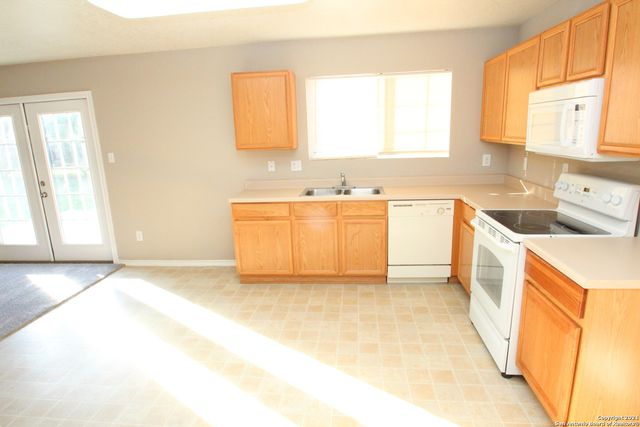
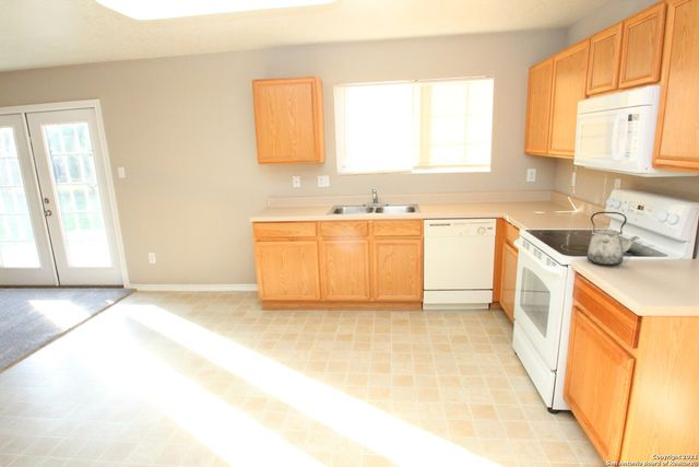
+ kettle (613, 237)
